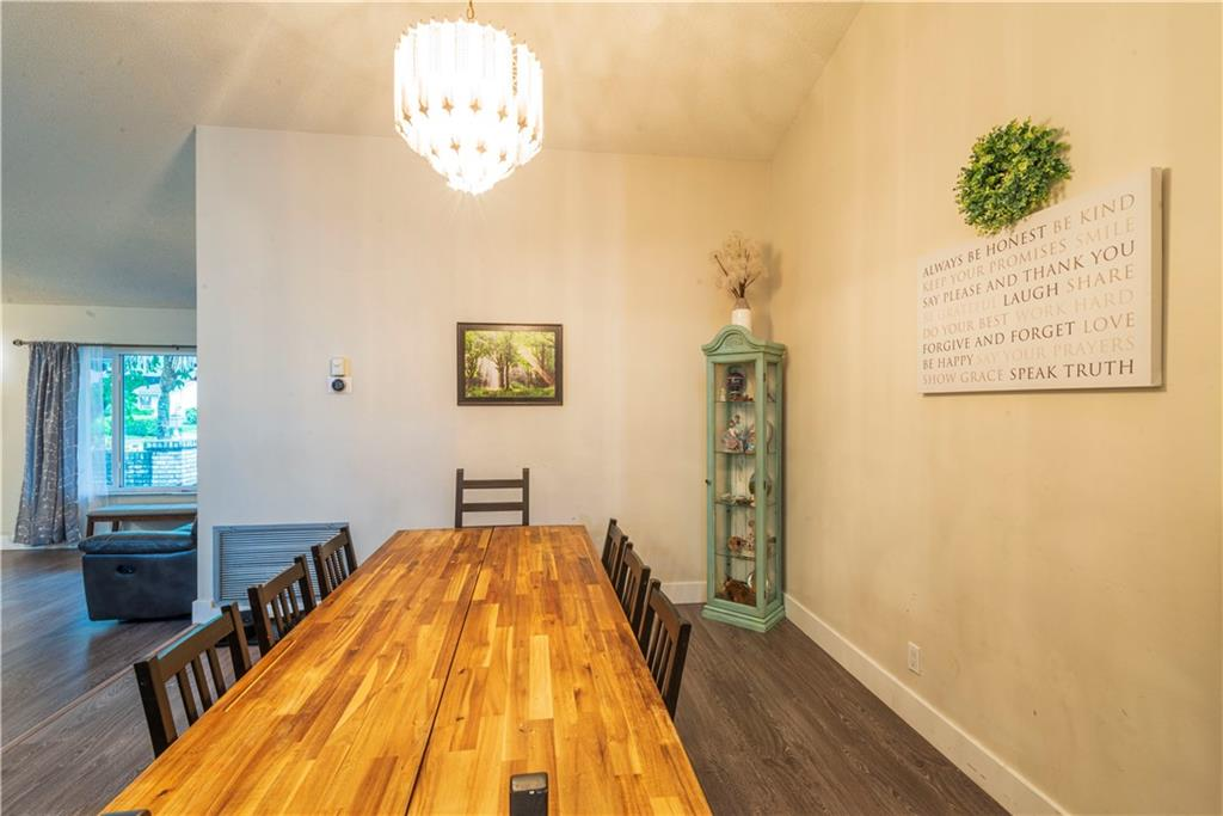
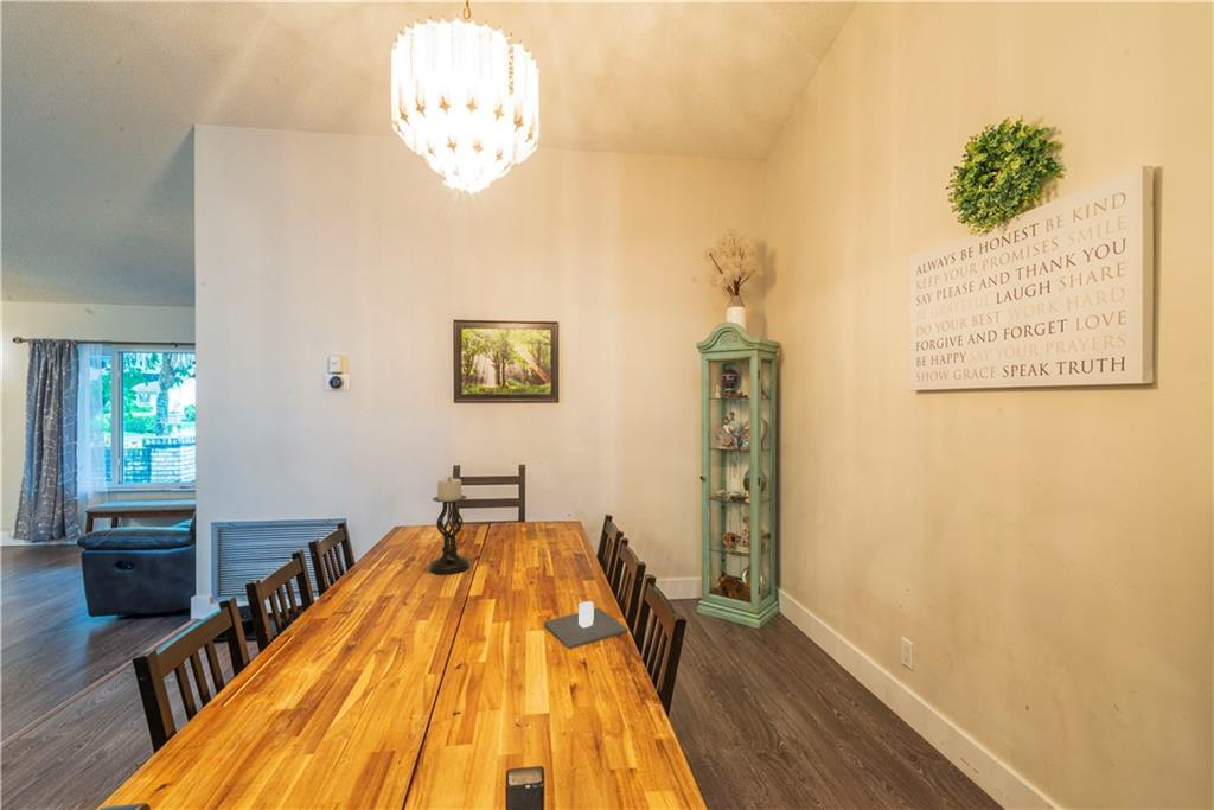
+ candle holder (449, 522)
+ candle (584, 616)
